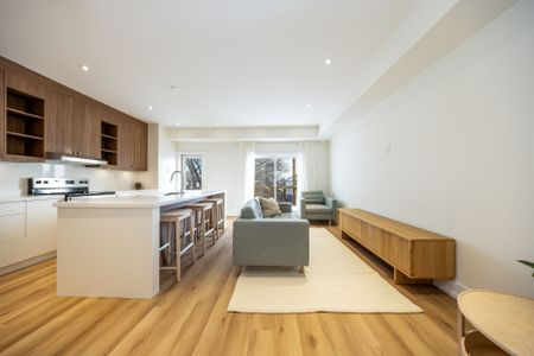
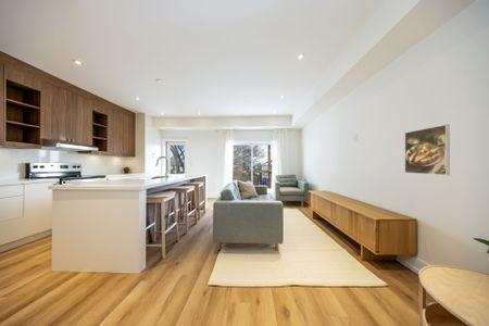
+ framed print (424, 151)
